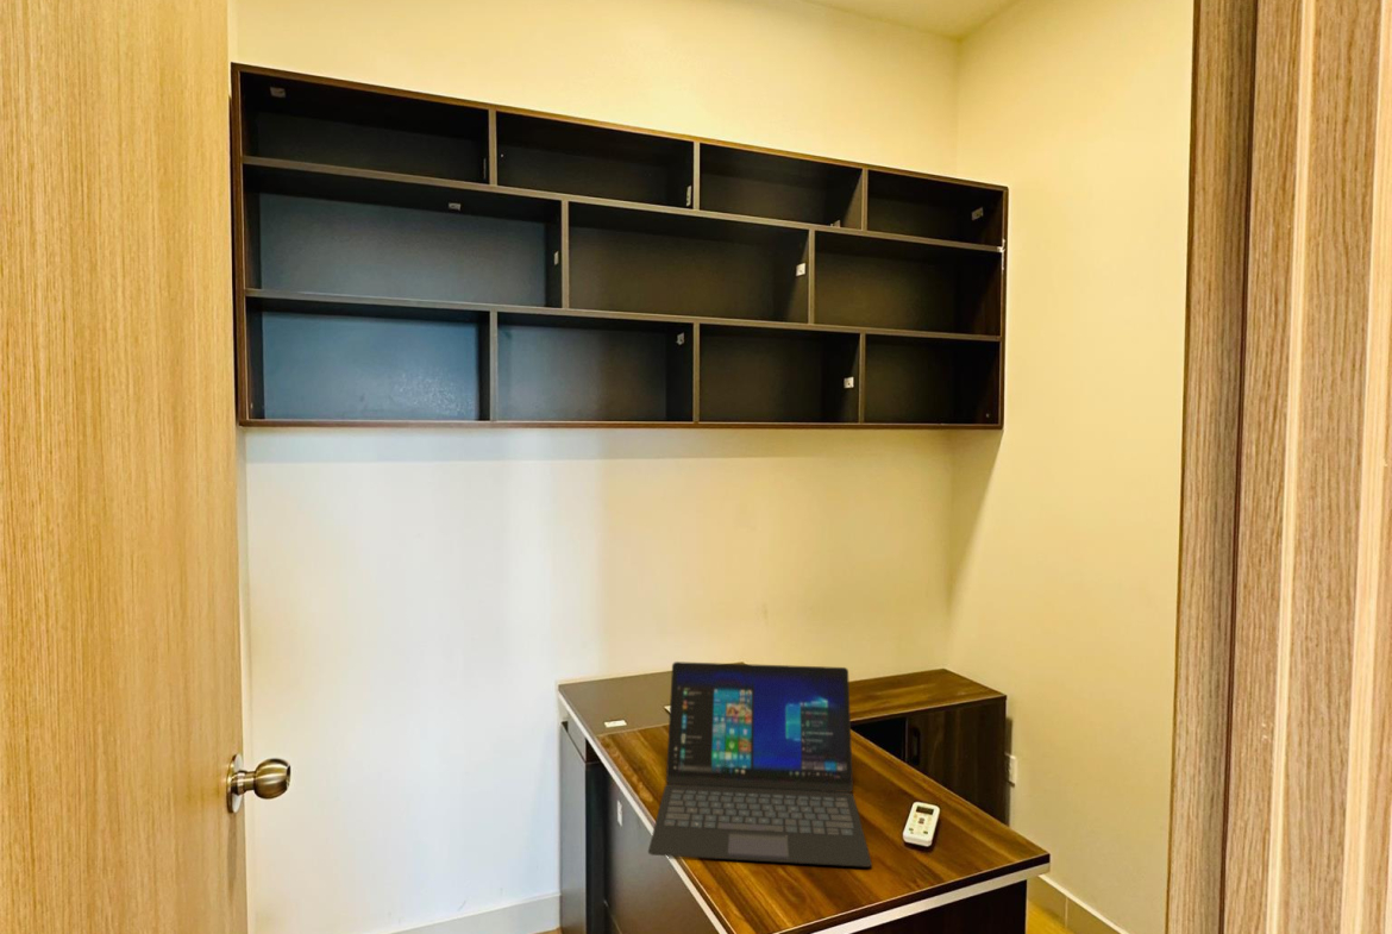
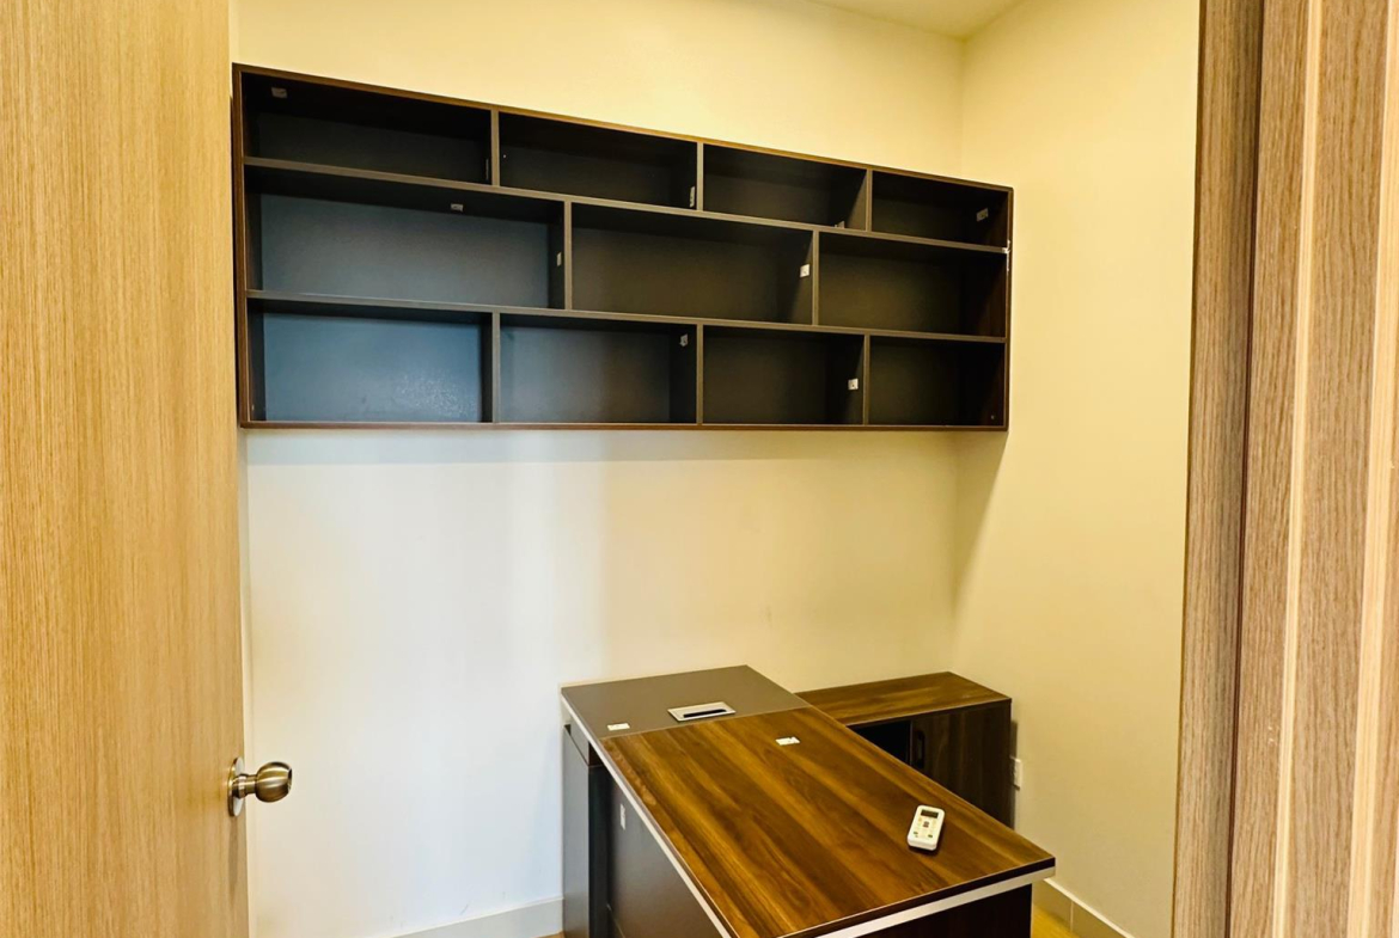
- laptop (758, 750)
